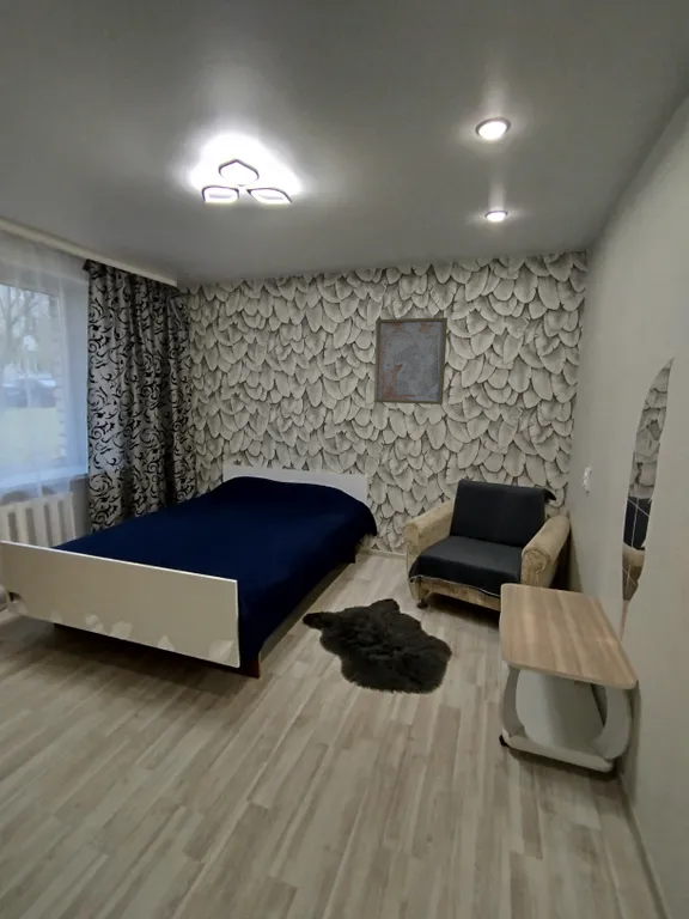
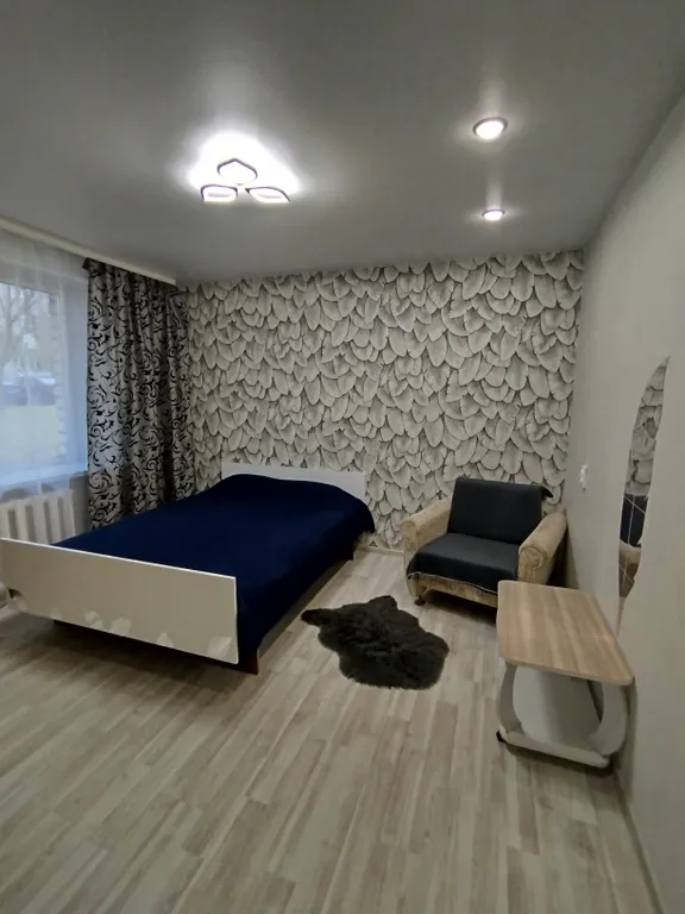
- wall art (409, 361)
